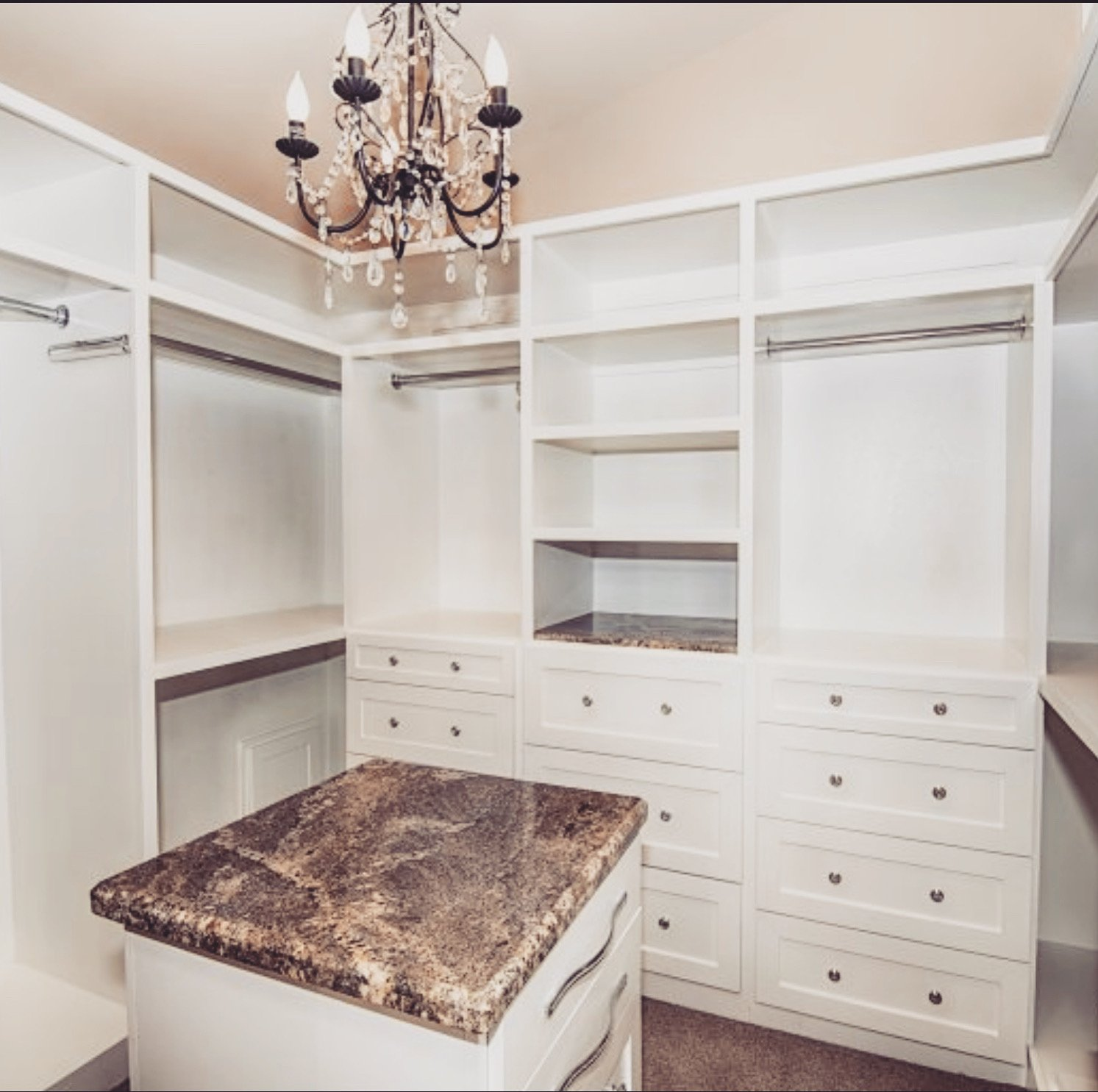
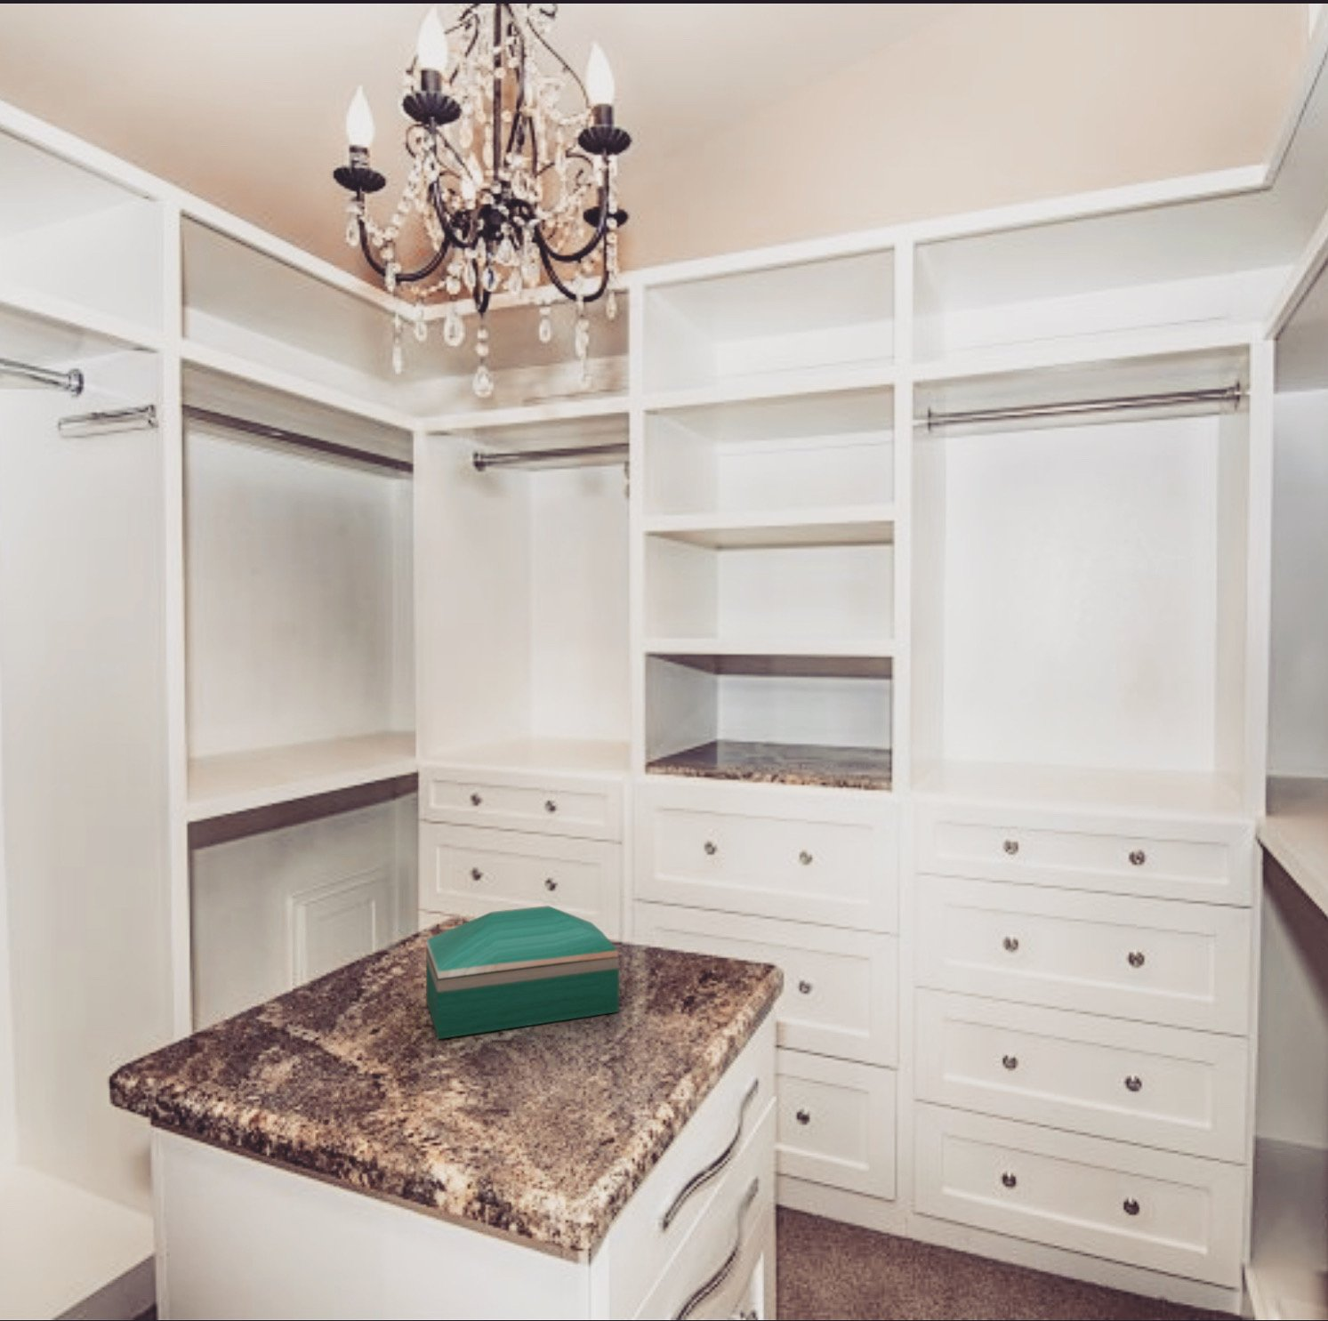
+ jewelry box (520, 957)
